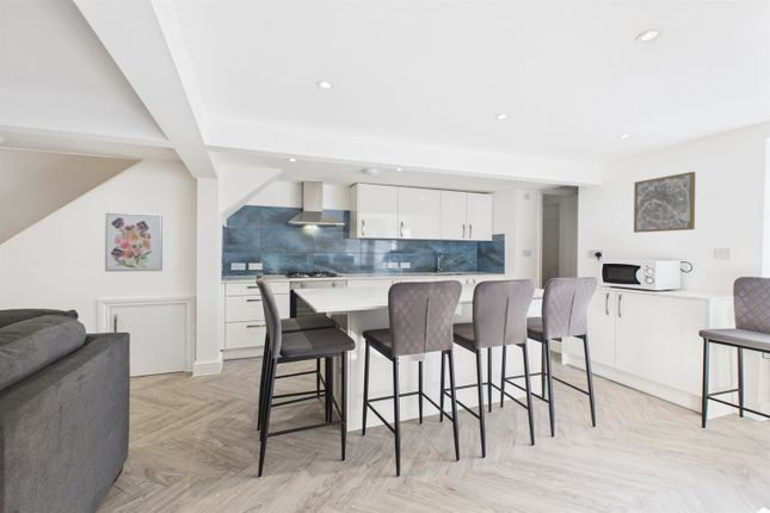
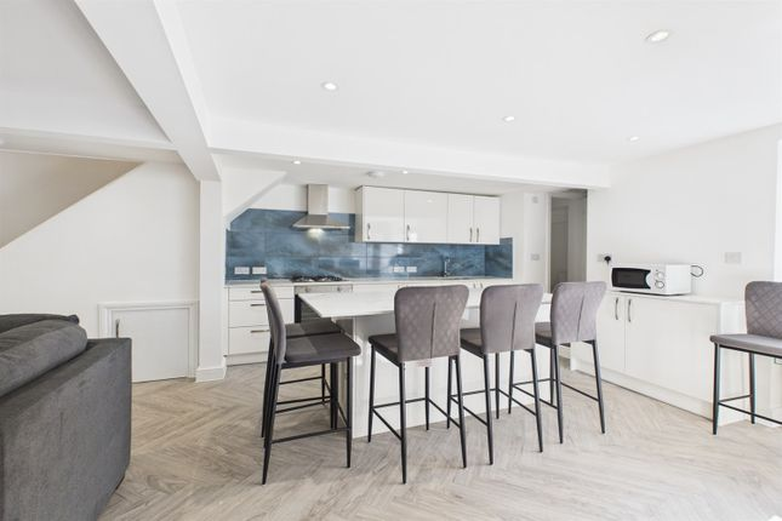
- wall art (134, 242)
- wall art (661, 204)
